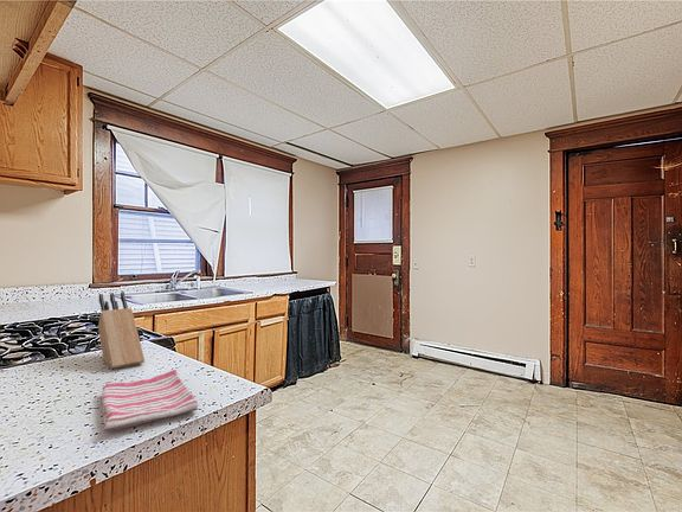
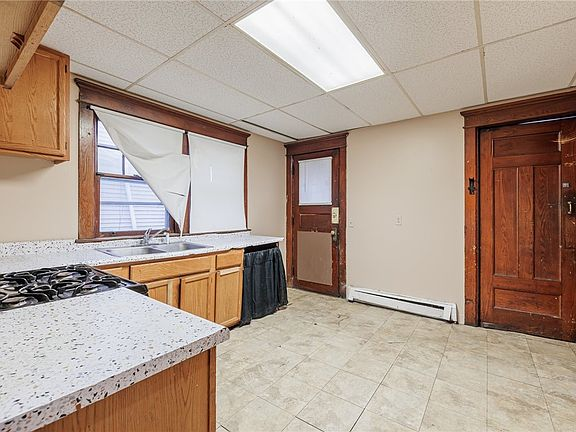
- dish towel (147, 395)
- knife block (118, 326)
